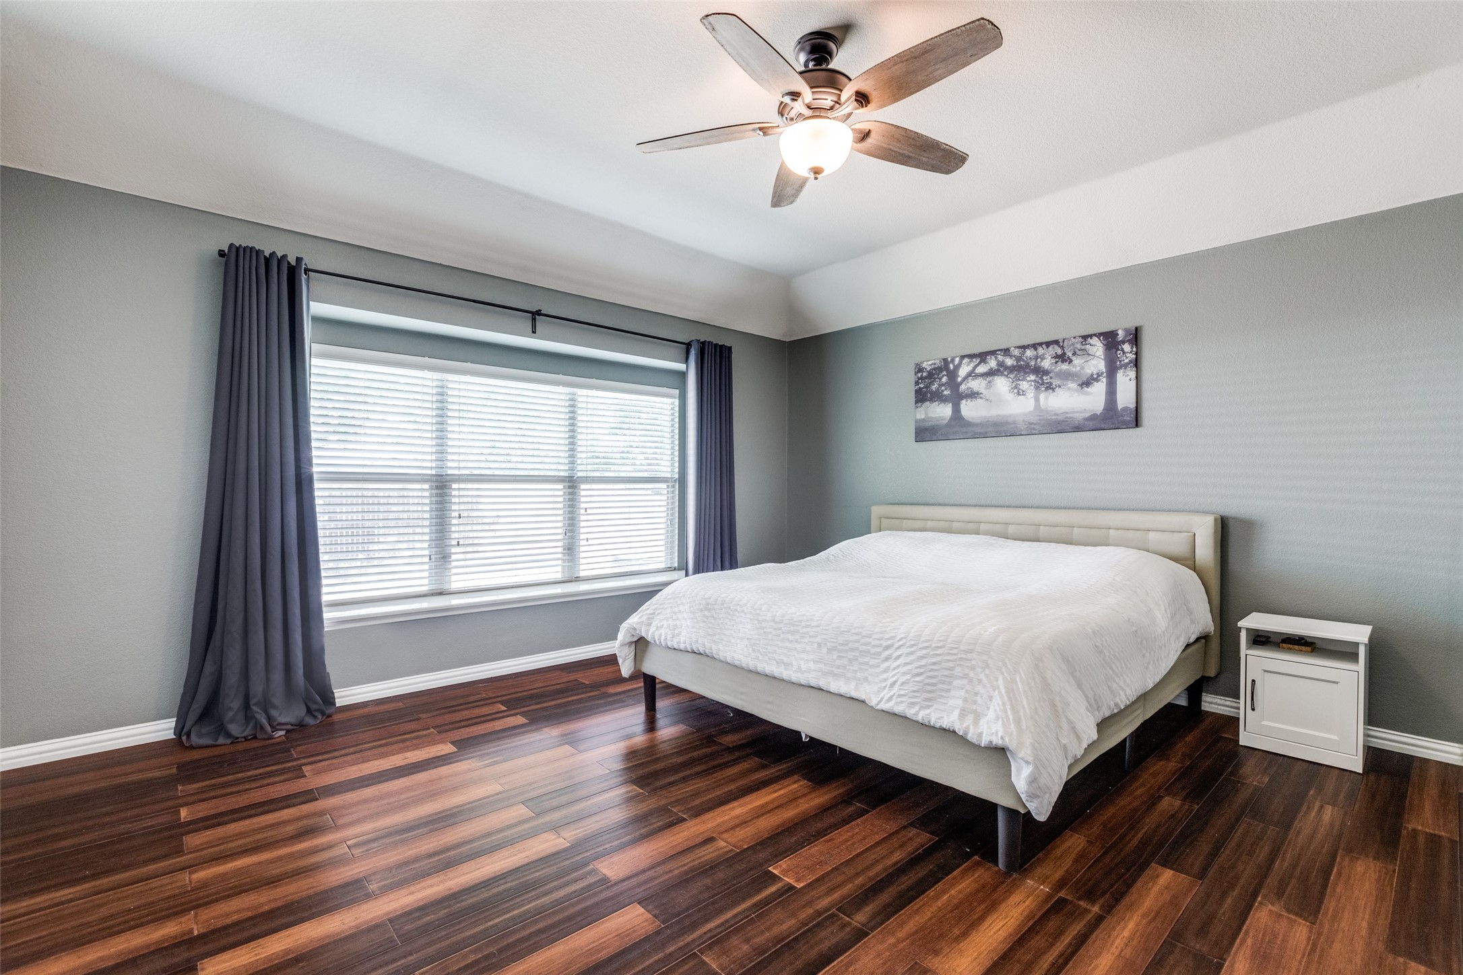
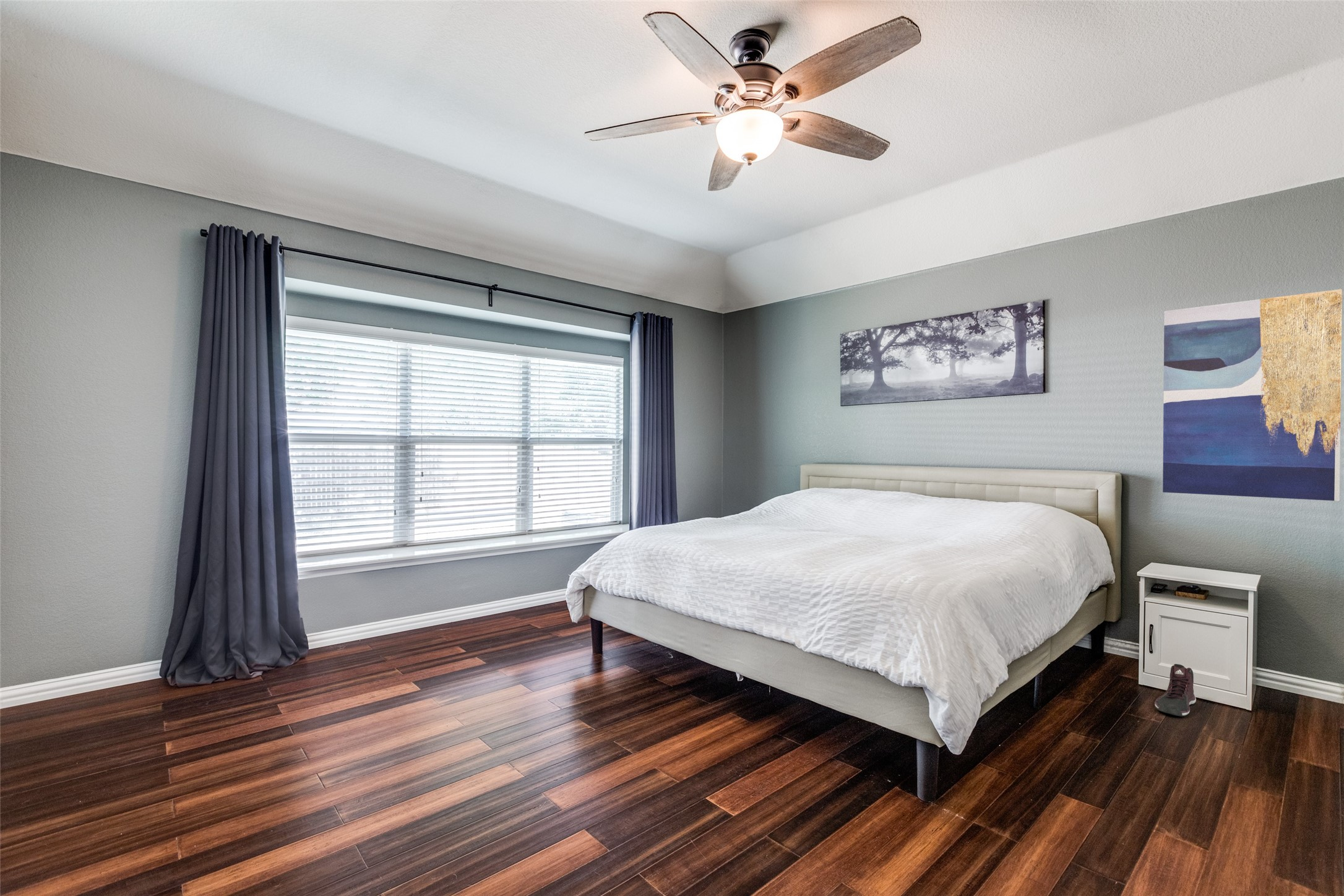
+ wall art (1246, 398)
+ sneaker (1174, 686)
